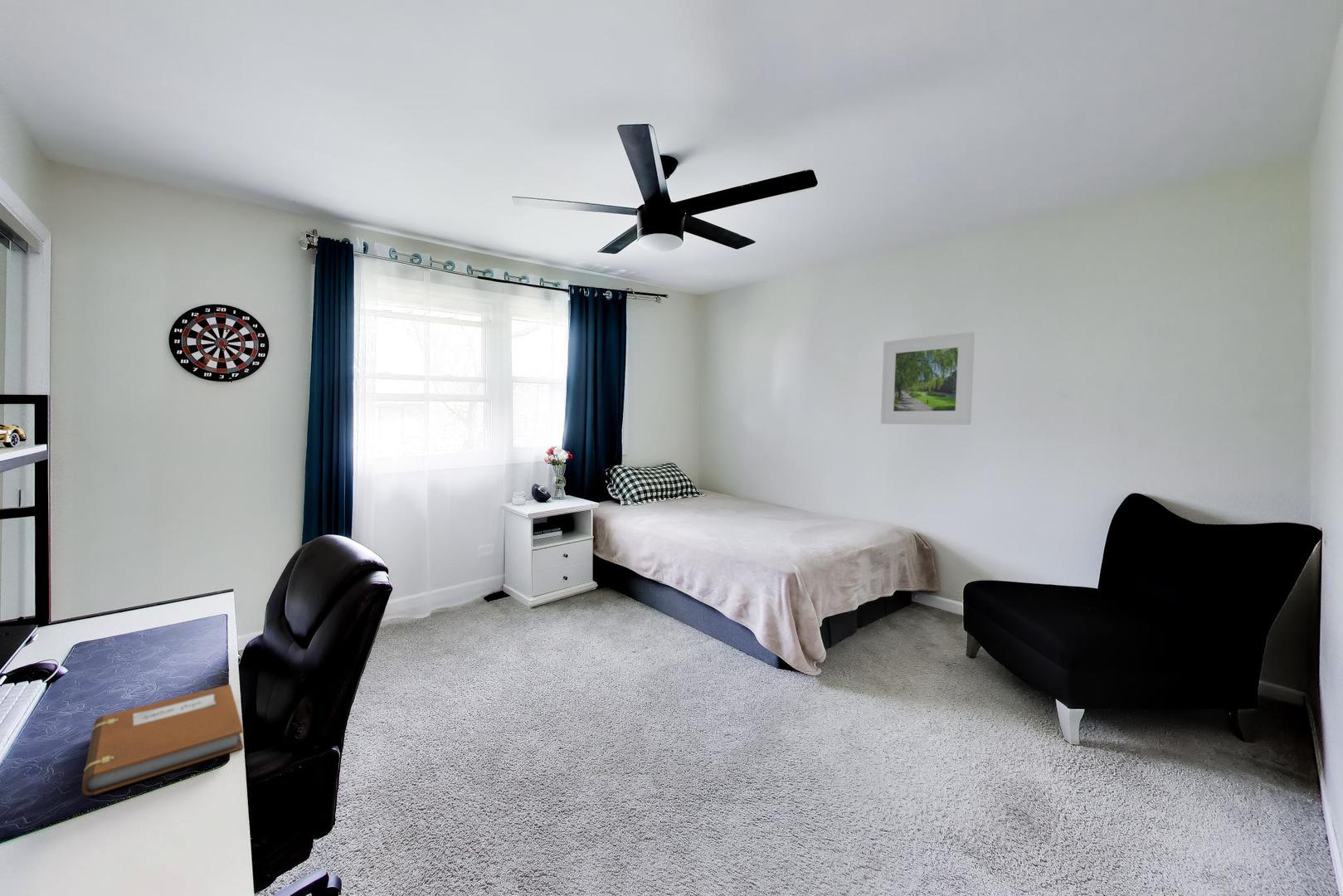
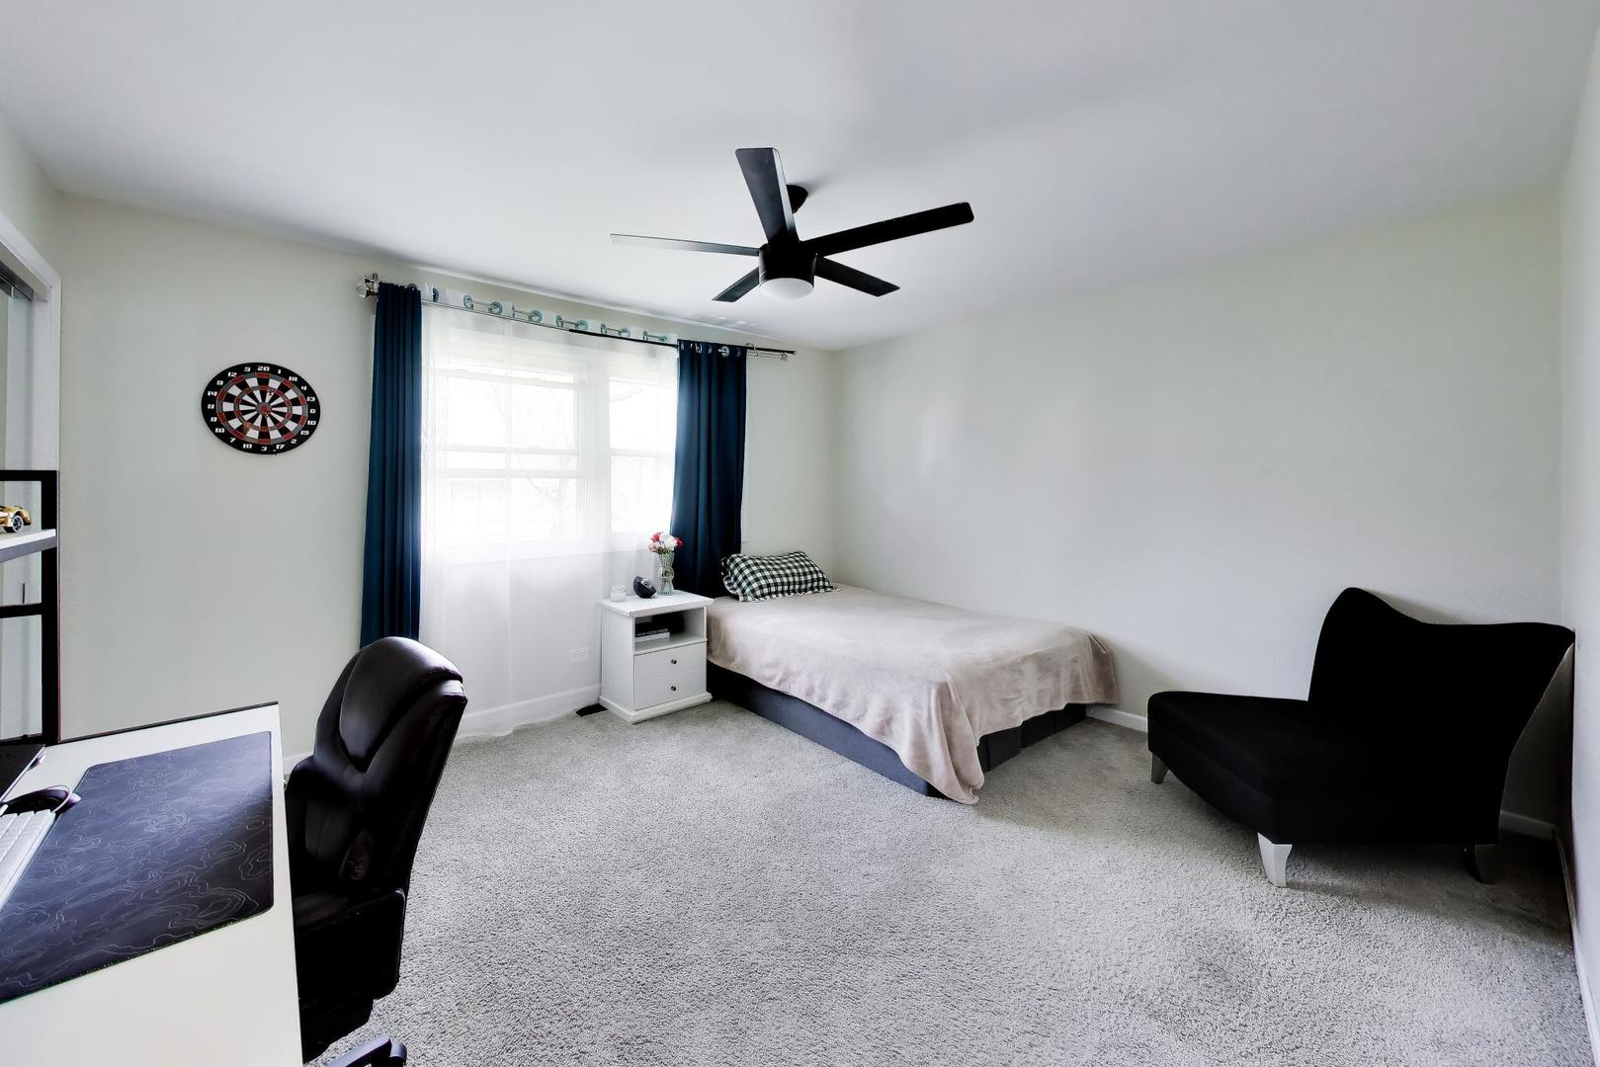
- notebook (167, 731)
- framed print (924, 381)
